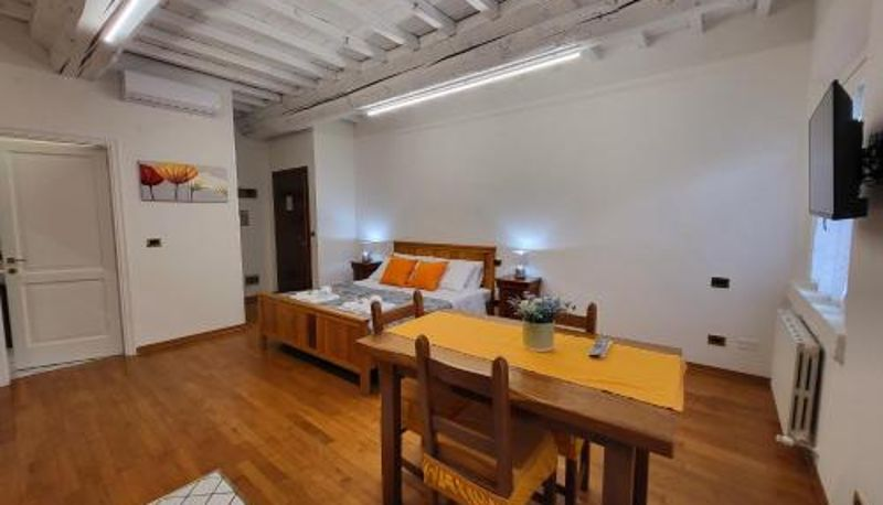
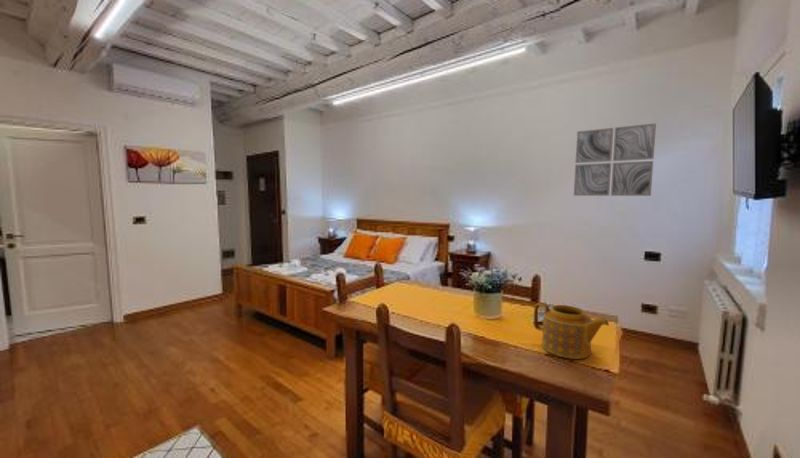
+ wall art (613, 163)
+ teapot (568, 329)
